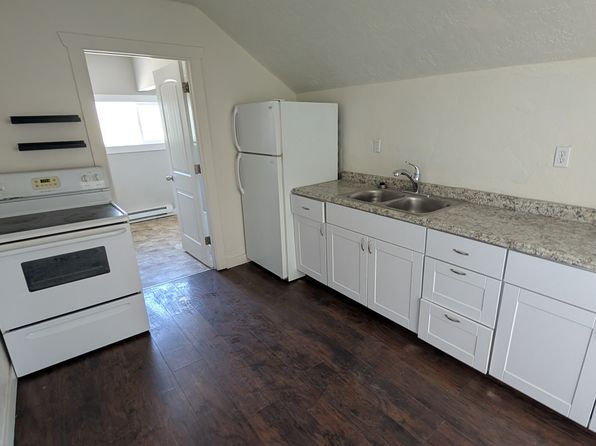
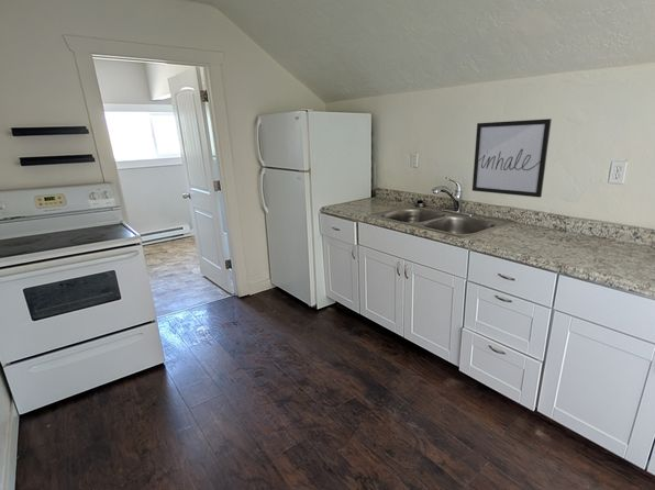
+ wall art (508, 158)
